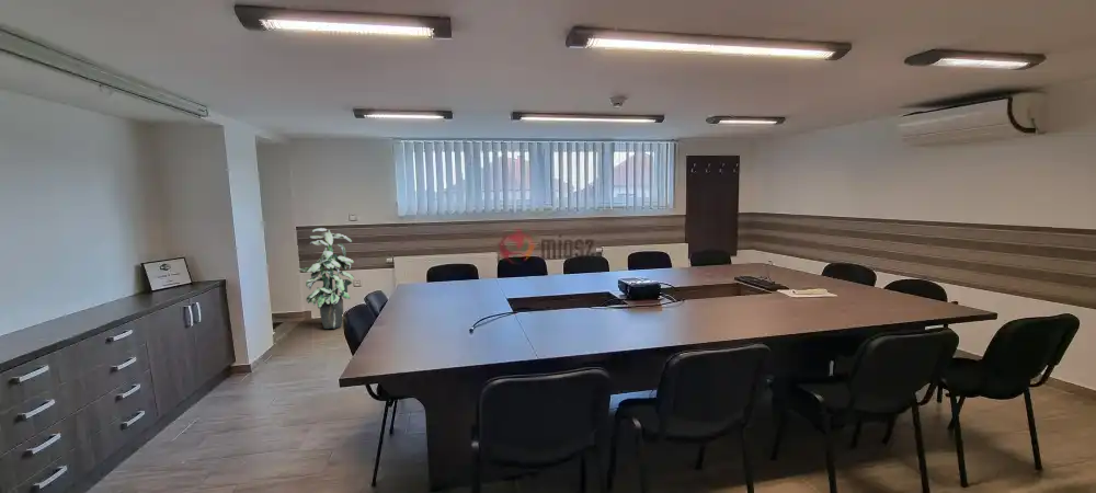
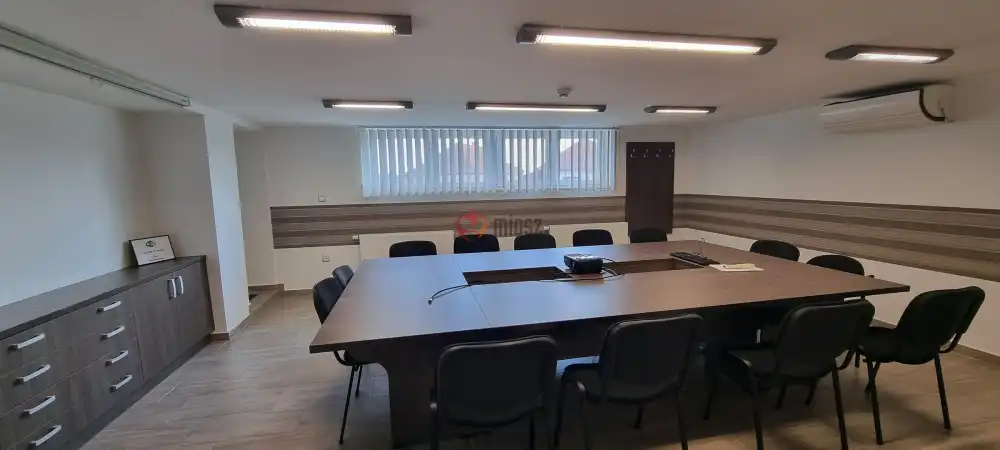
- indoor plant (328, 278)
